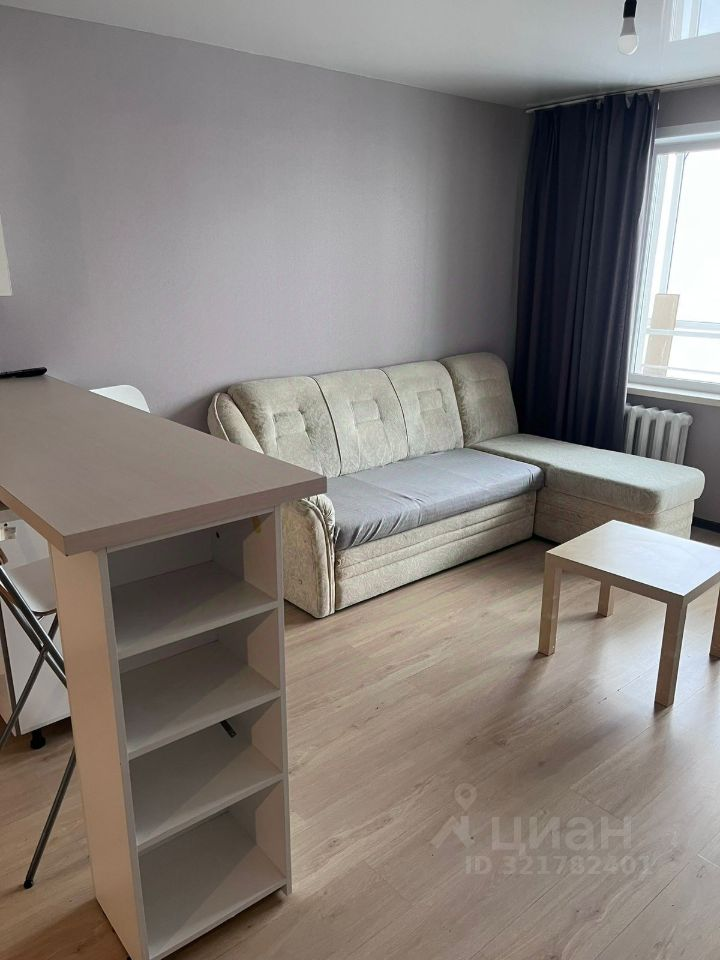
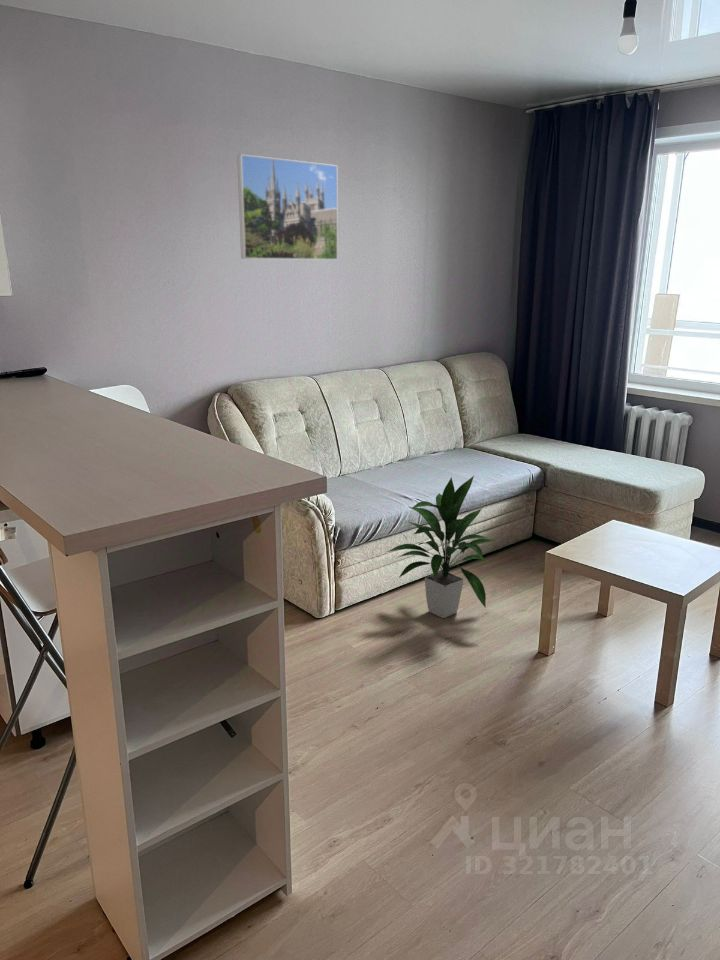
+ indoor plant (446, 549)
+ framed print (290, 210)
